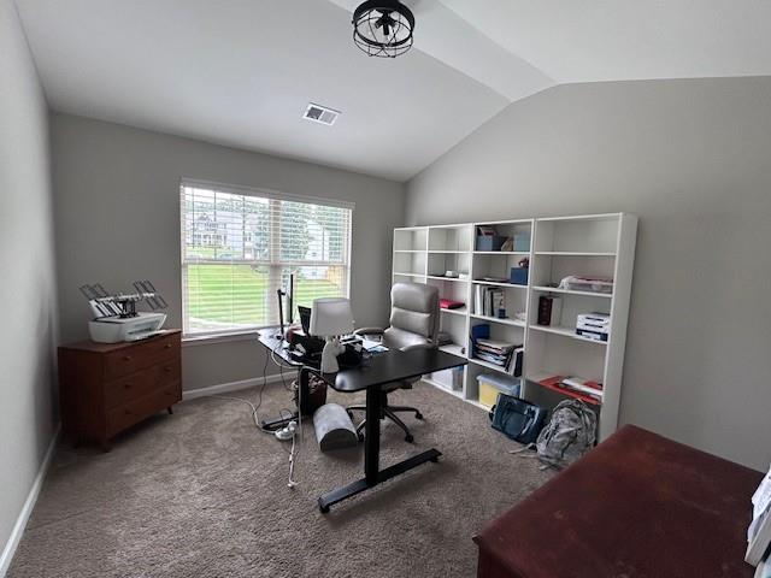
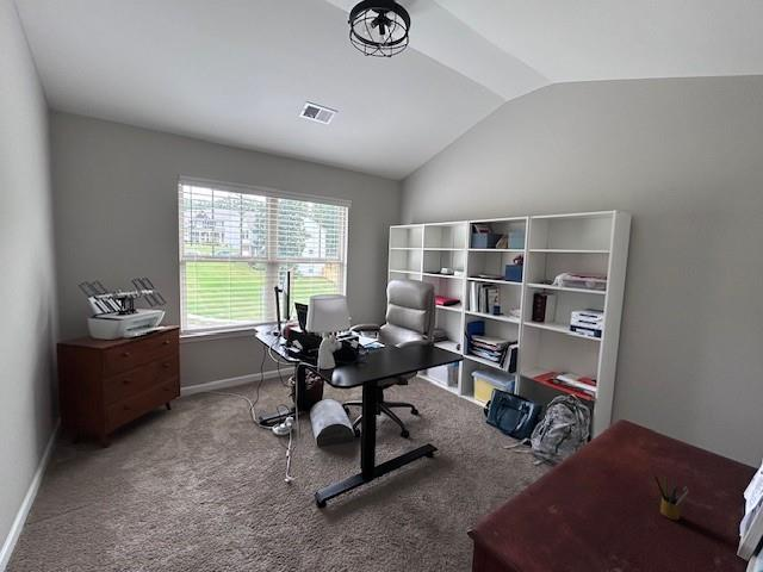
+ pencil box (670, 497)
